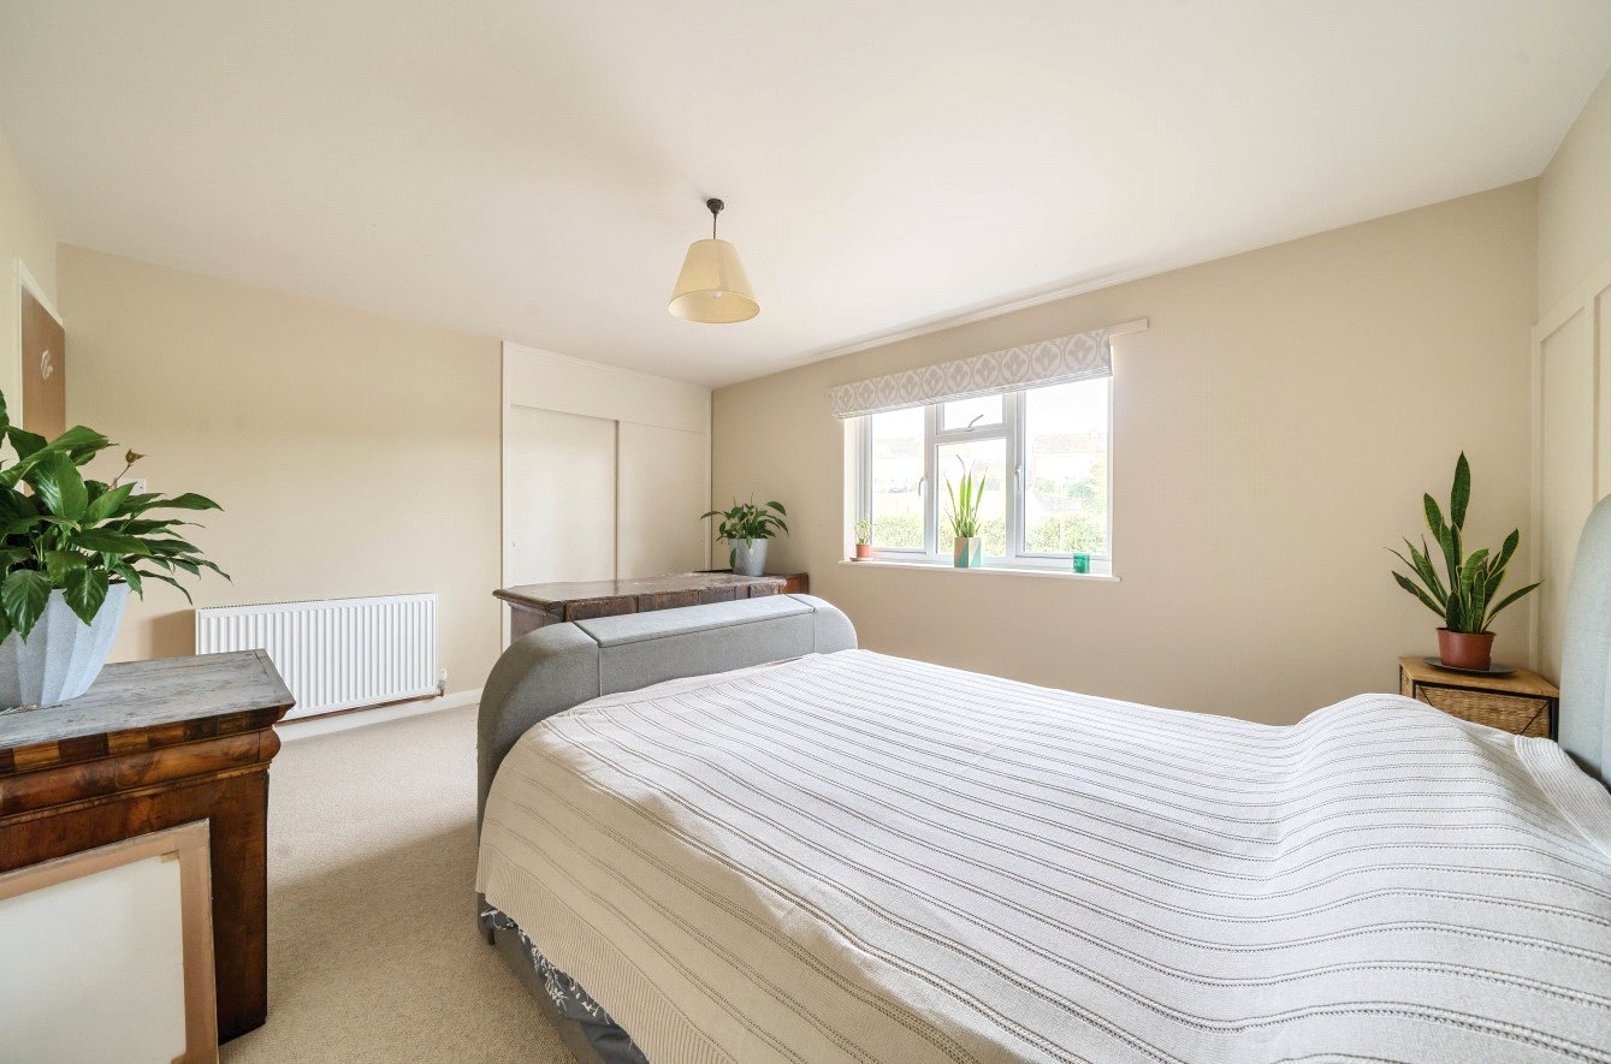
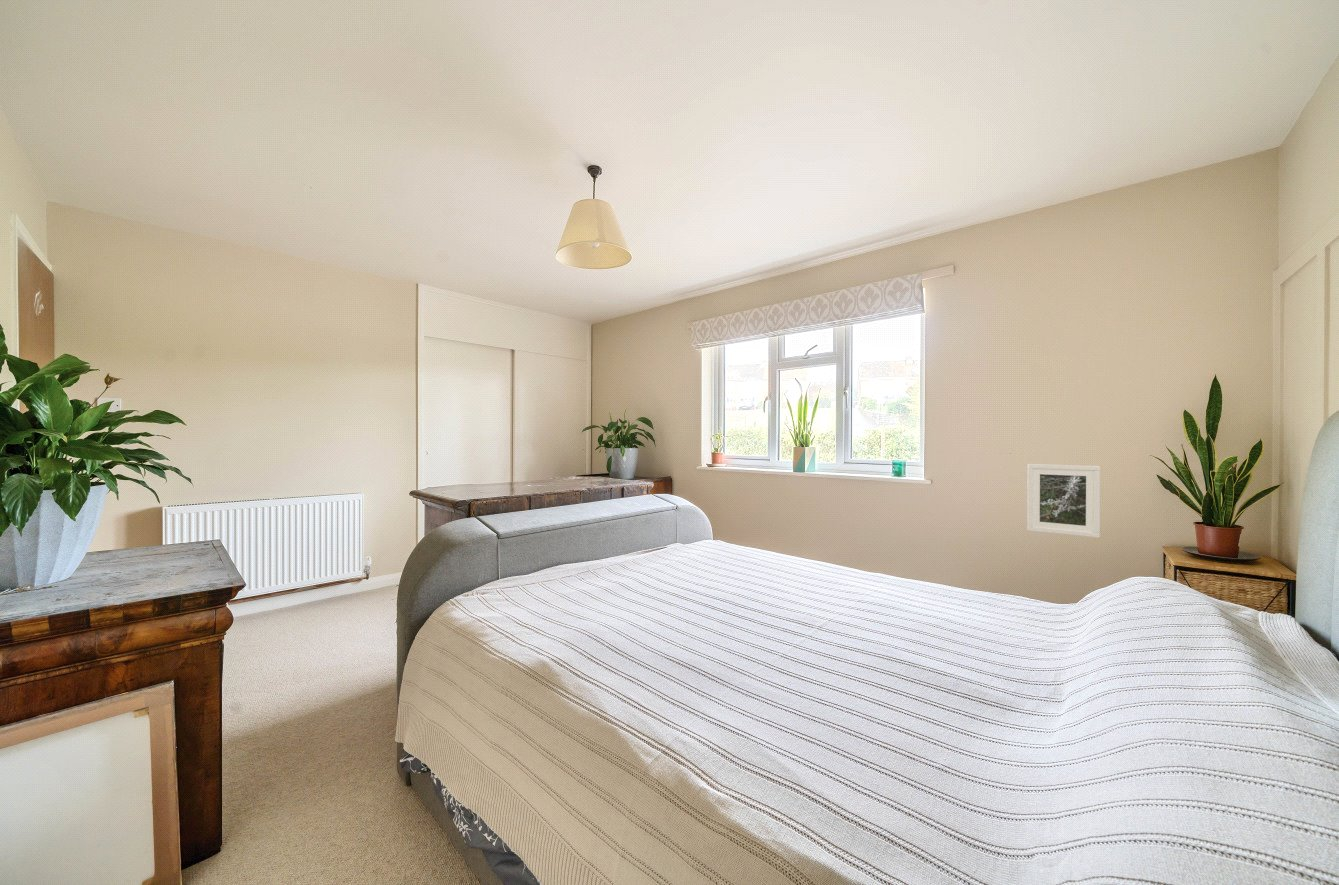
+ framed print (1062, 499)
